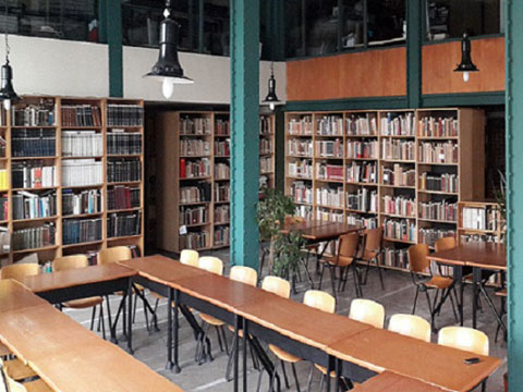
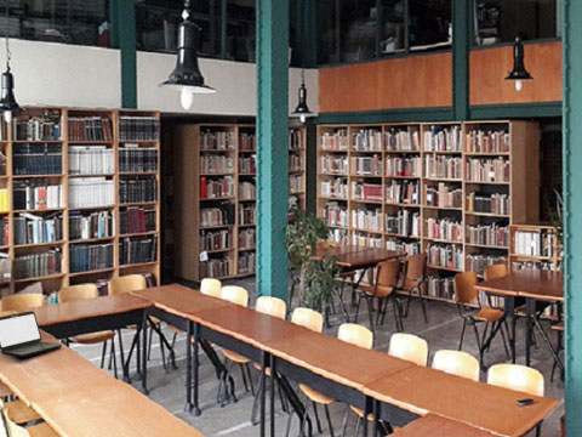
+ laptop (28, 333)
